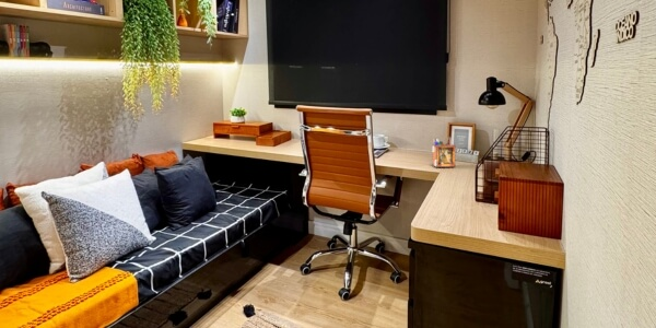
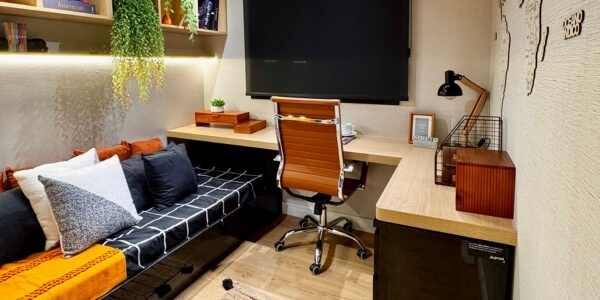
- desk organizer (443, 151)
